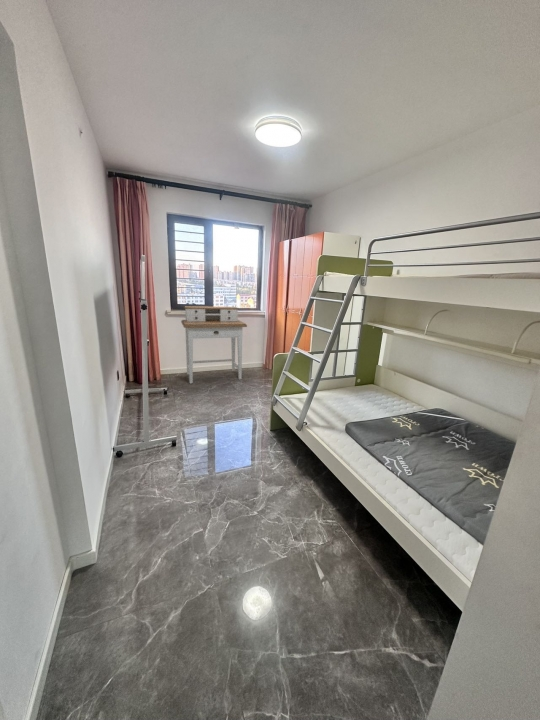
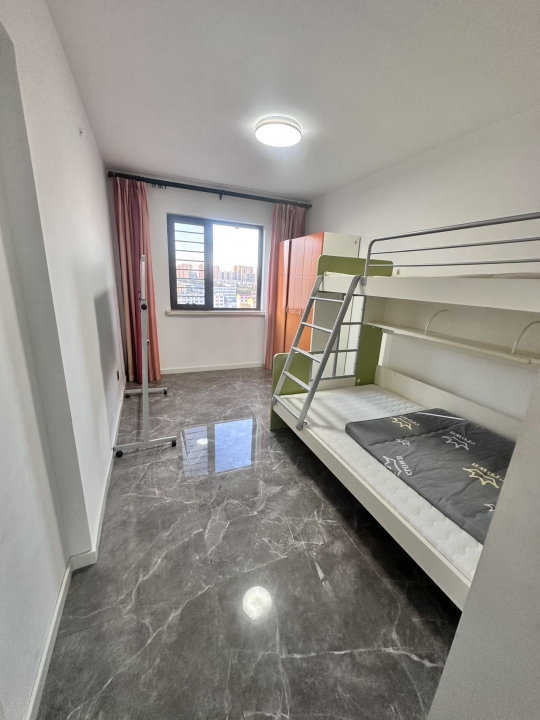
- desk (213, 337)
